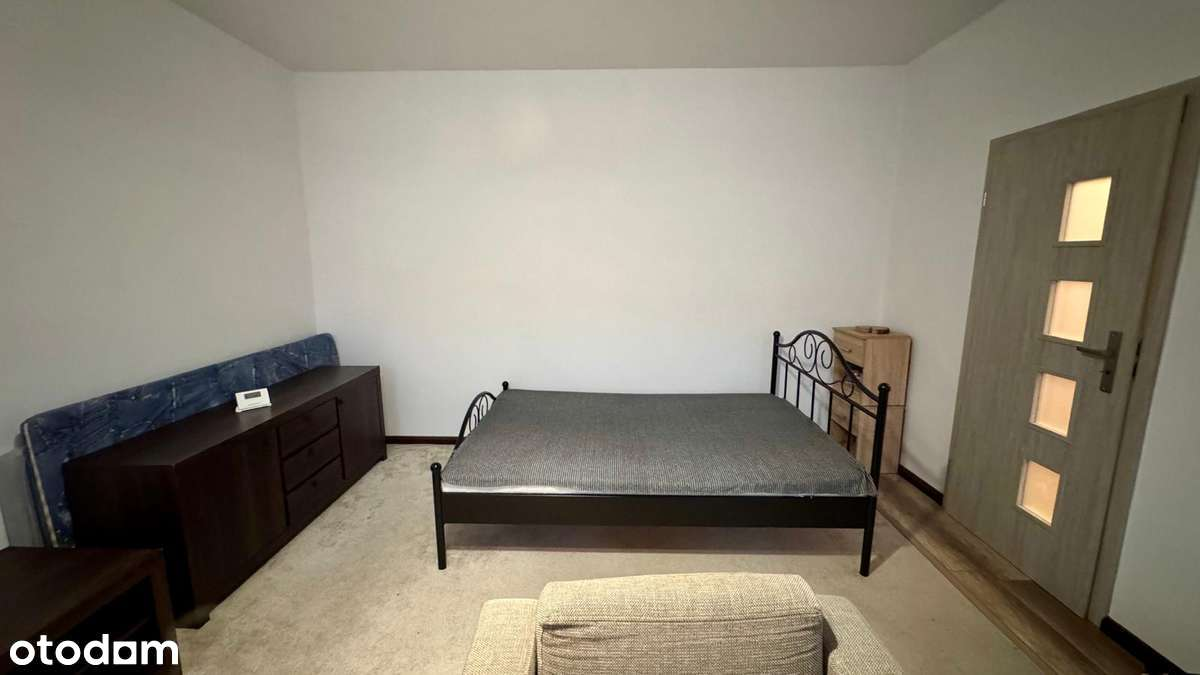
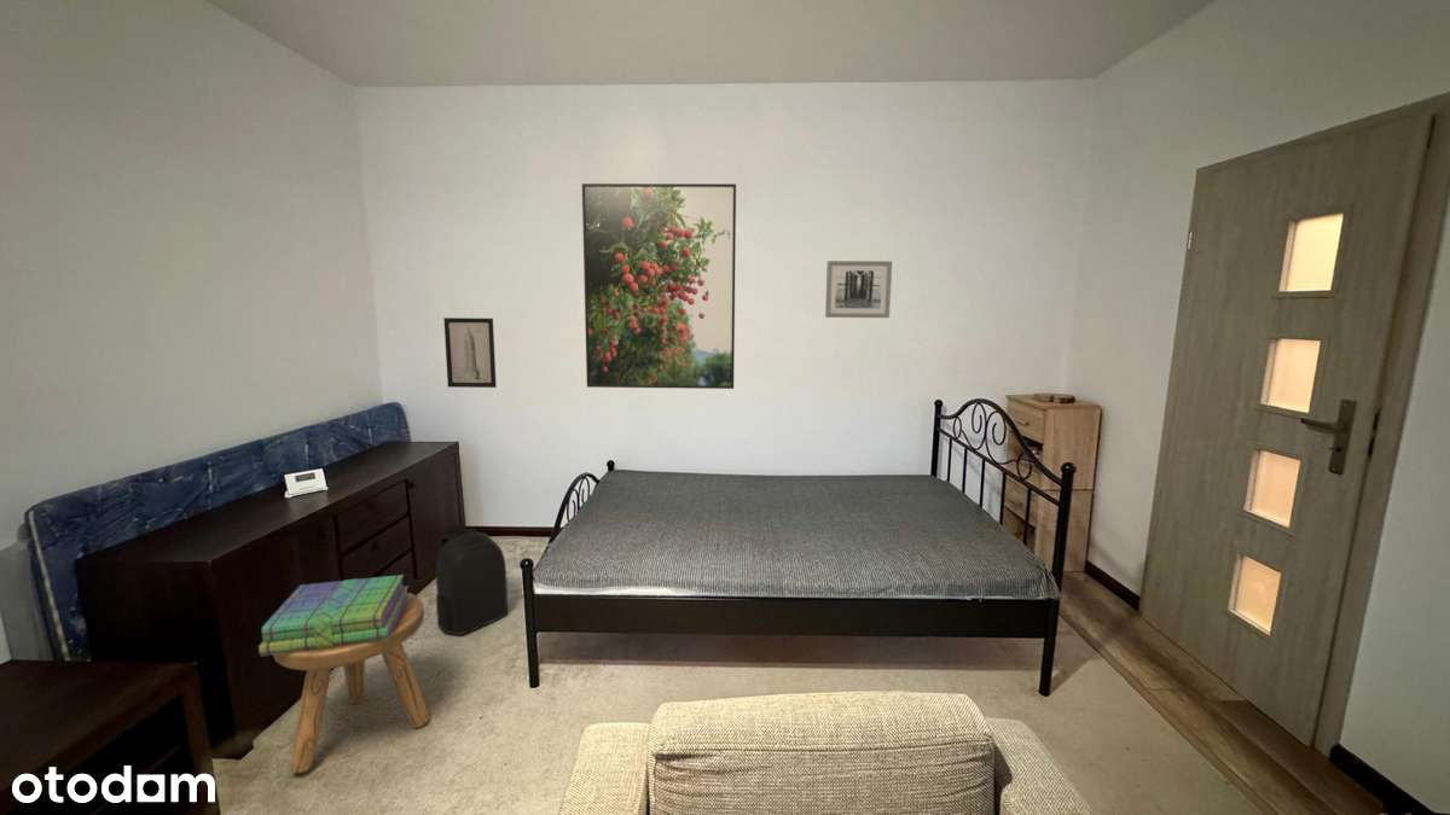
+ wall art (470, 353)
+ backpack (468, 574)
+ stack of books (341, 612)
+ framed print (659, 287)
+ stool (358, 674)
+ wall art (858, 289)
